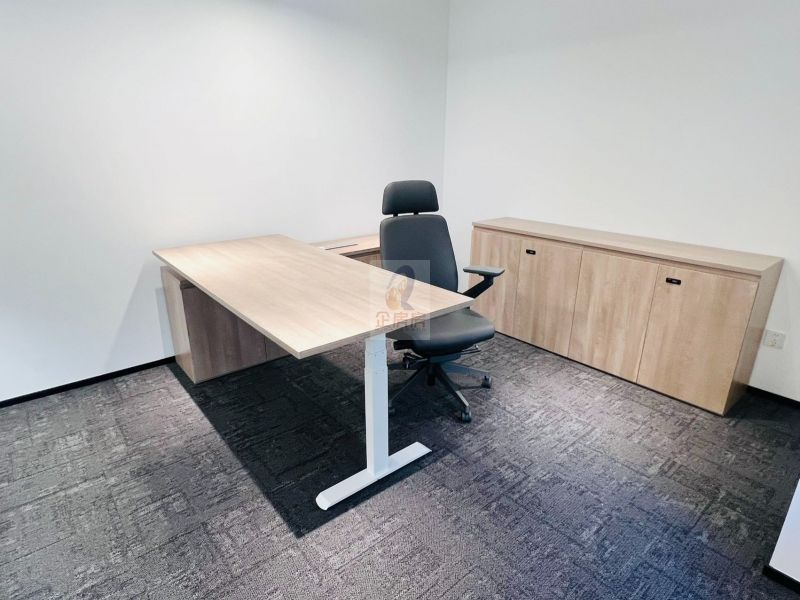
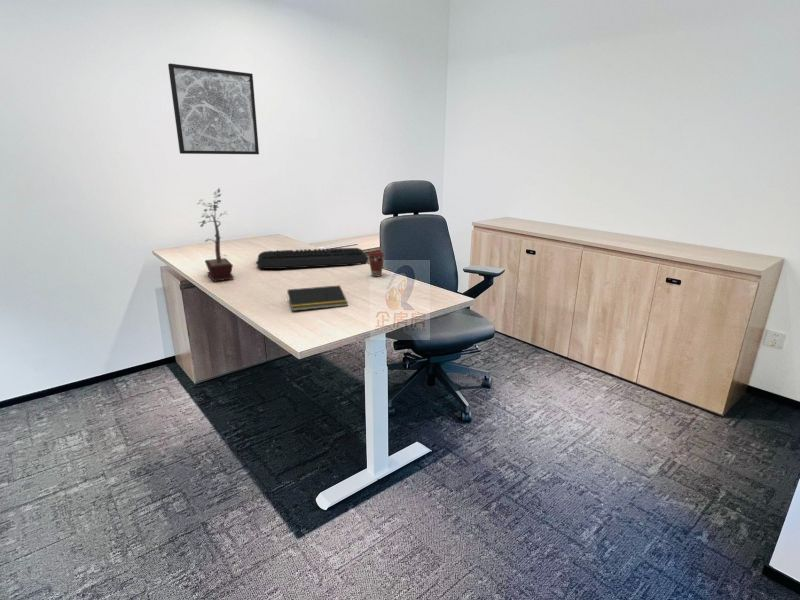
+ keyboard (313, 257)
+ wall art (217, 112)
+ notepad (317, 297)
+ potted plant (215, 235)
+ coffee cup (376, 263)
